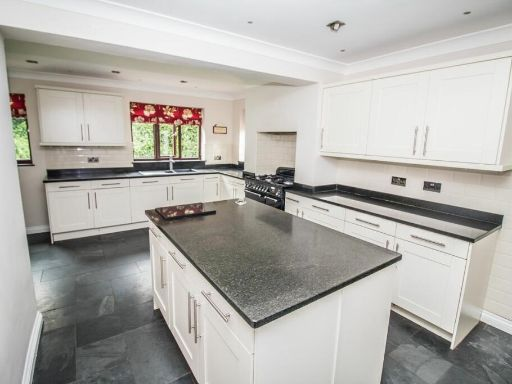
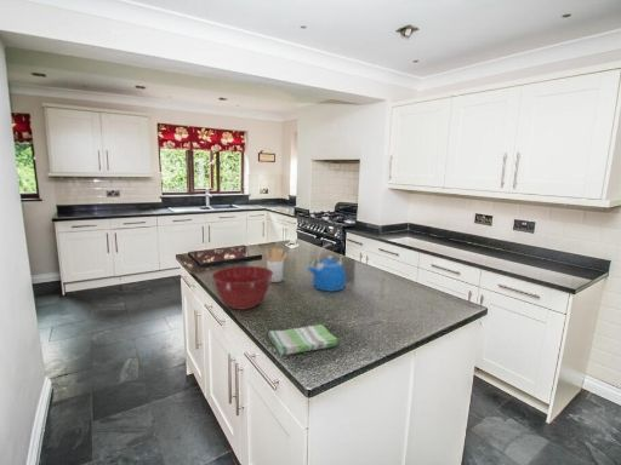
+ kettle (326, 265)
+ dish towel (302, 335)
+ utensil holder (275, 264)
+ mixing bowl (243, 288)
